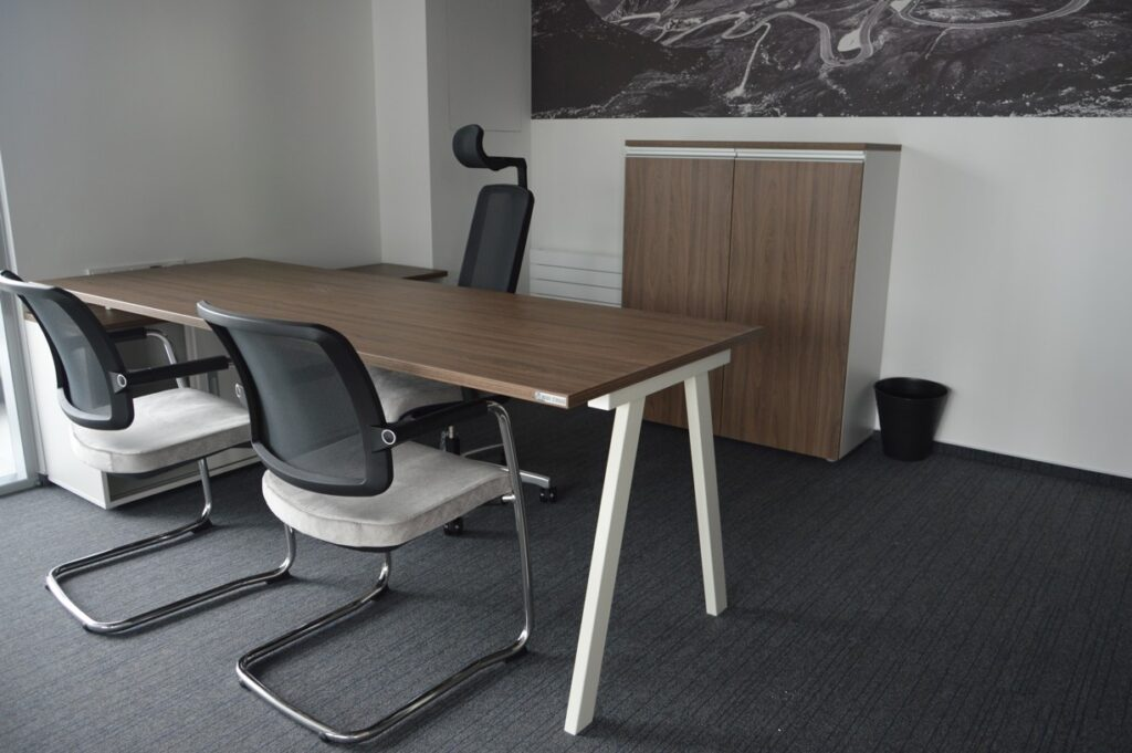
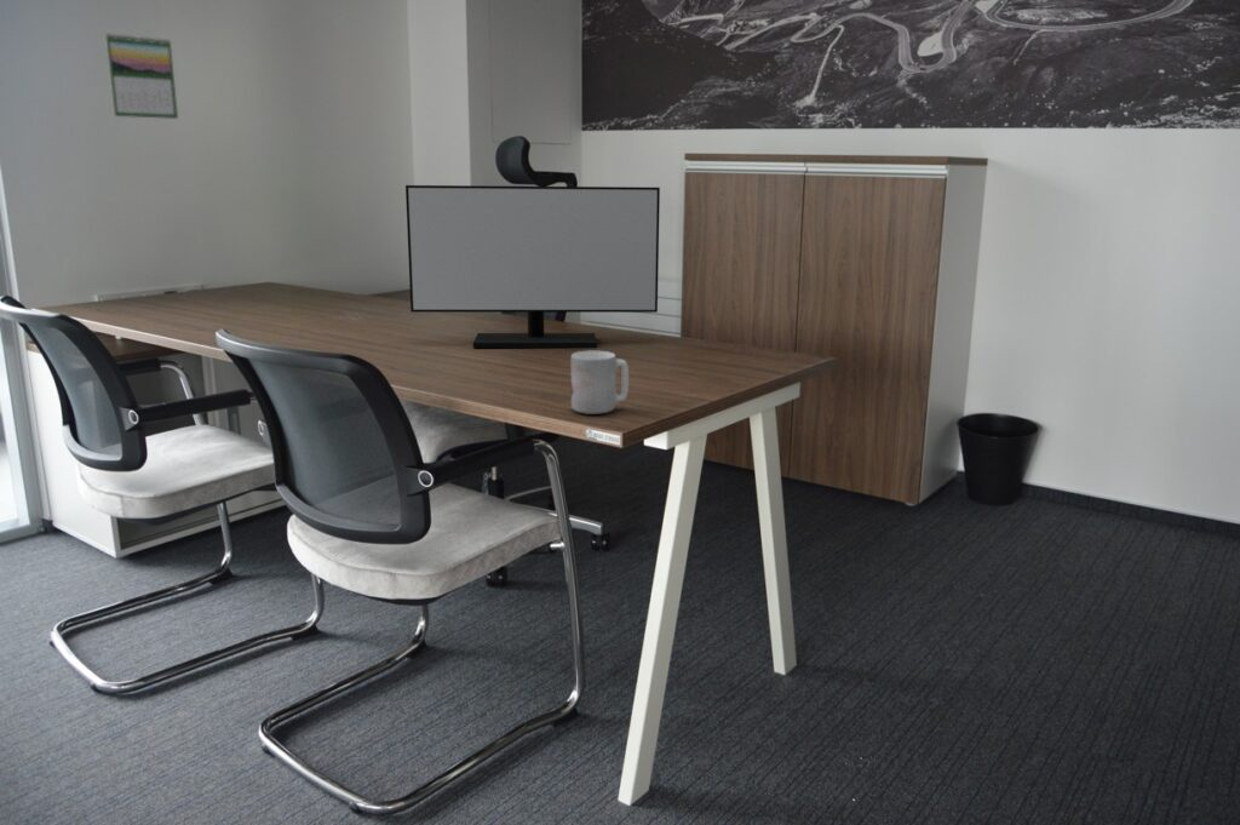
+ monitor (534, 265)
+ calendar (142, 75)
+ mug (597, 382)
